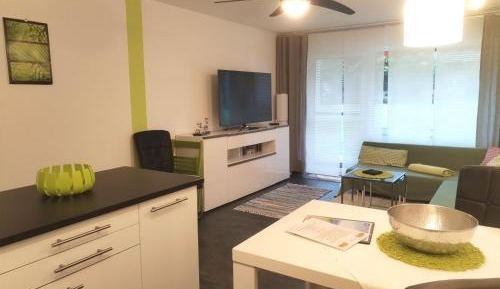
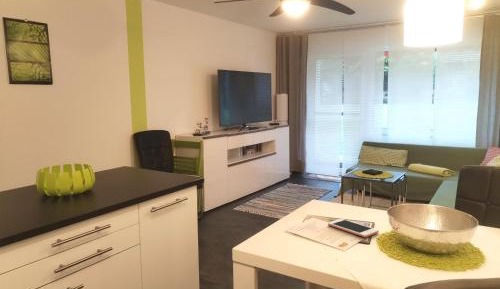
+ cell phone (352, 227)
